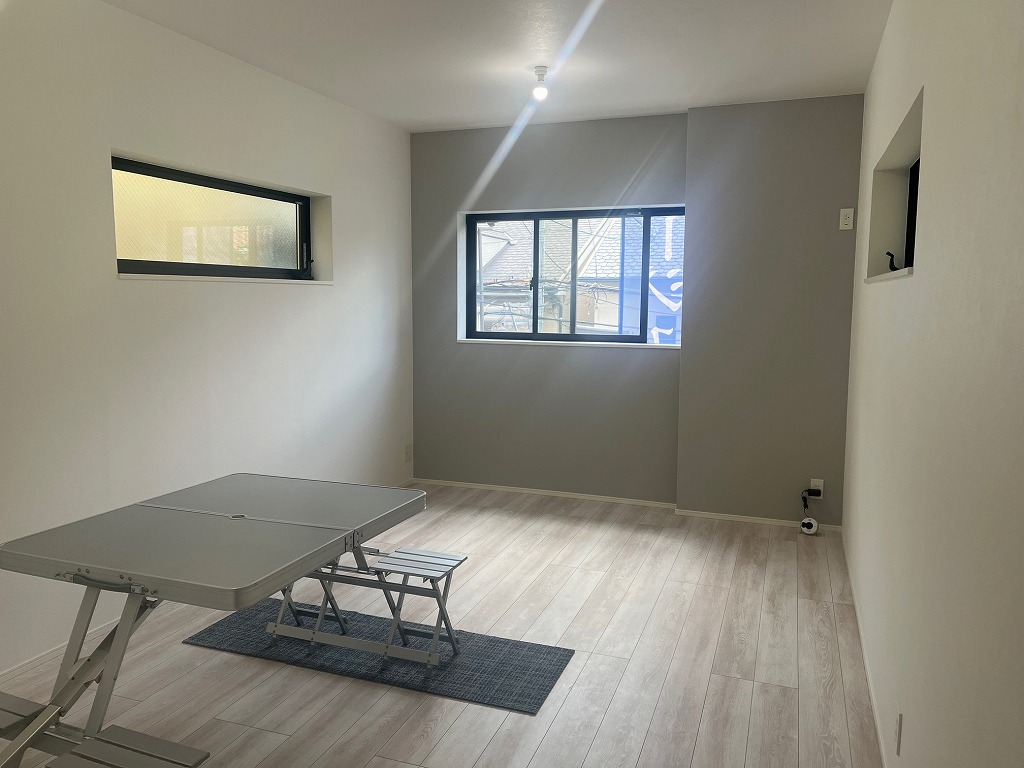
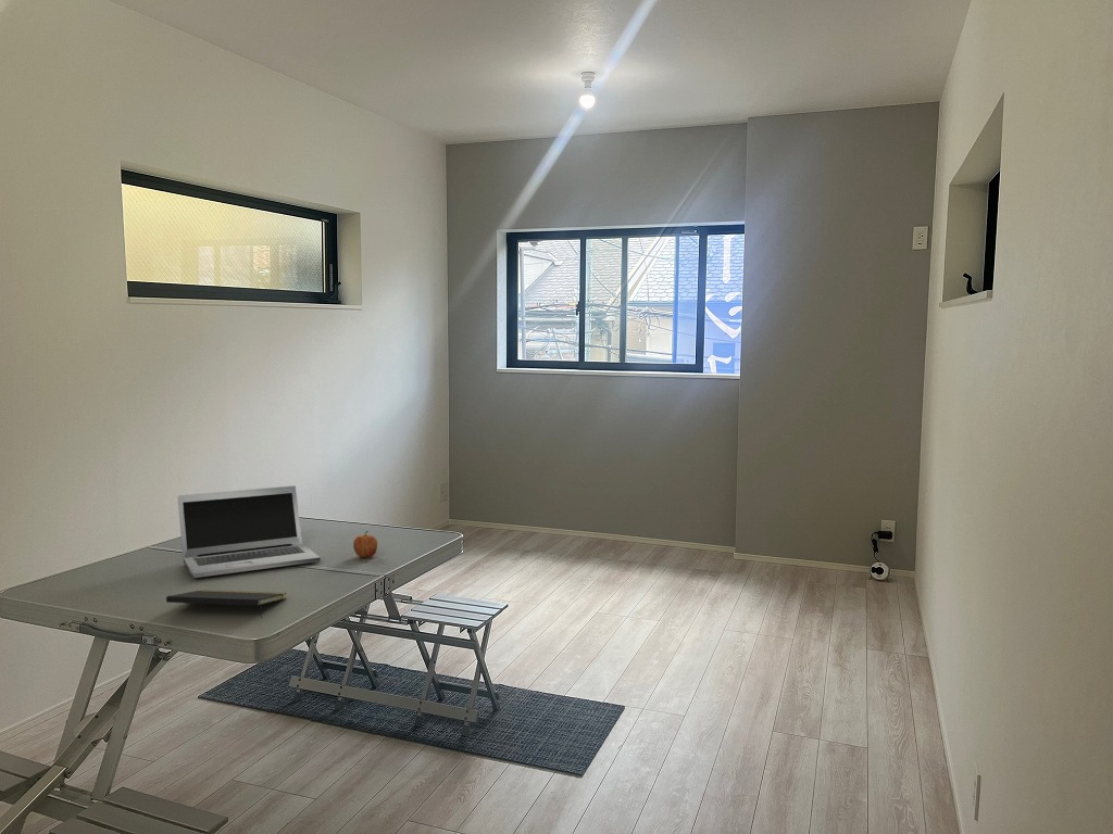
+ laptop (248, 529)
+ apple (365, 543)
+ notepad (228, 597)
